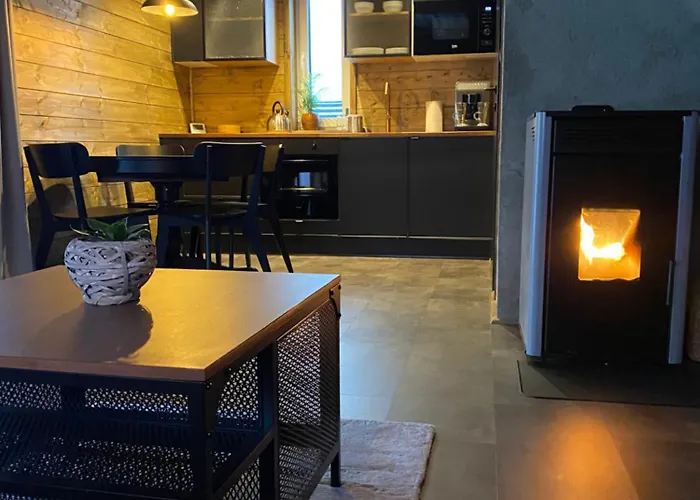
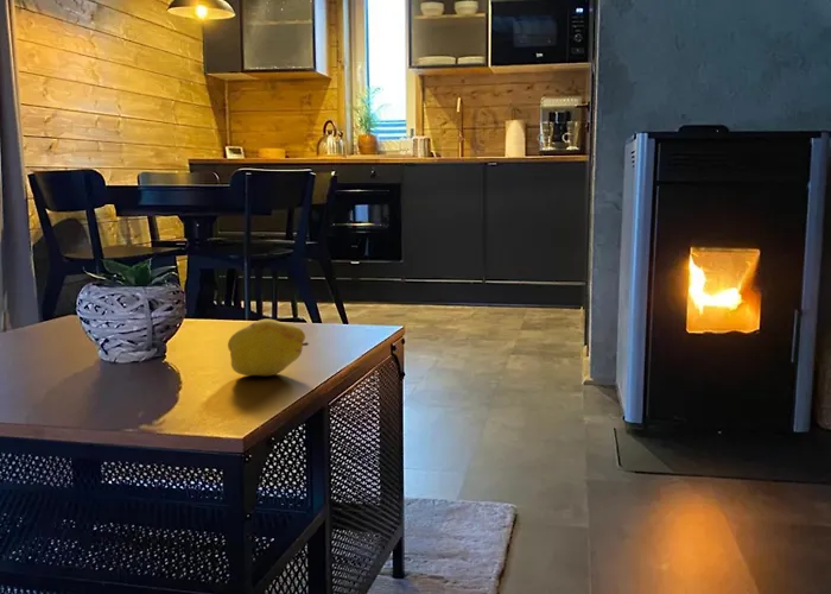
+ fruit (268, 346)
